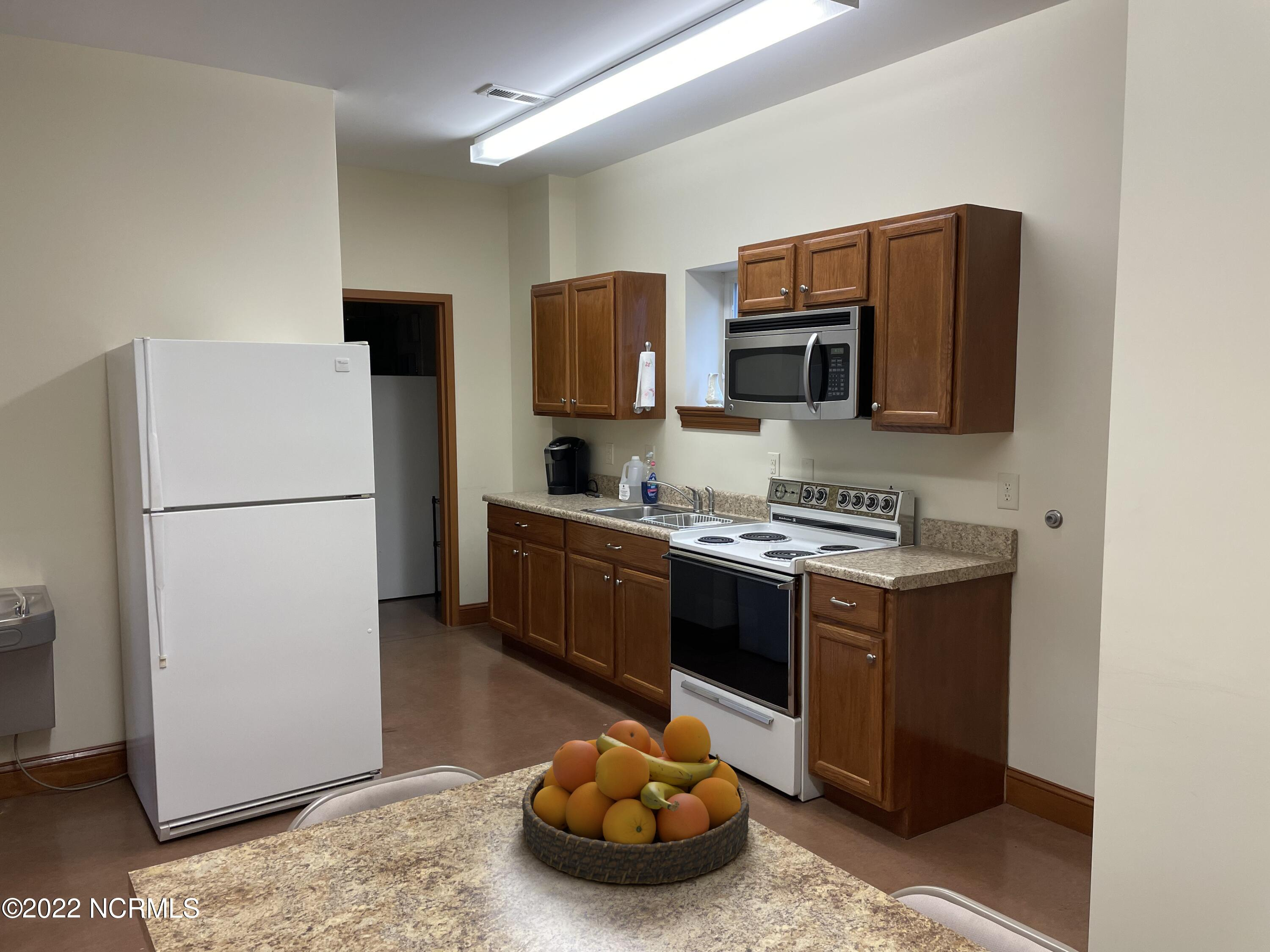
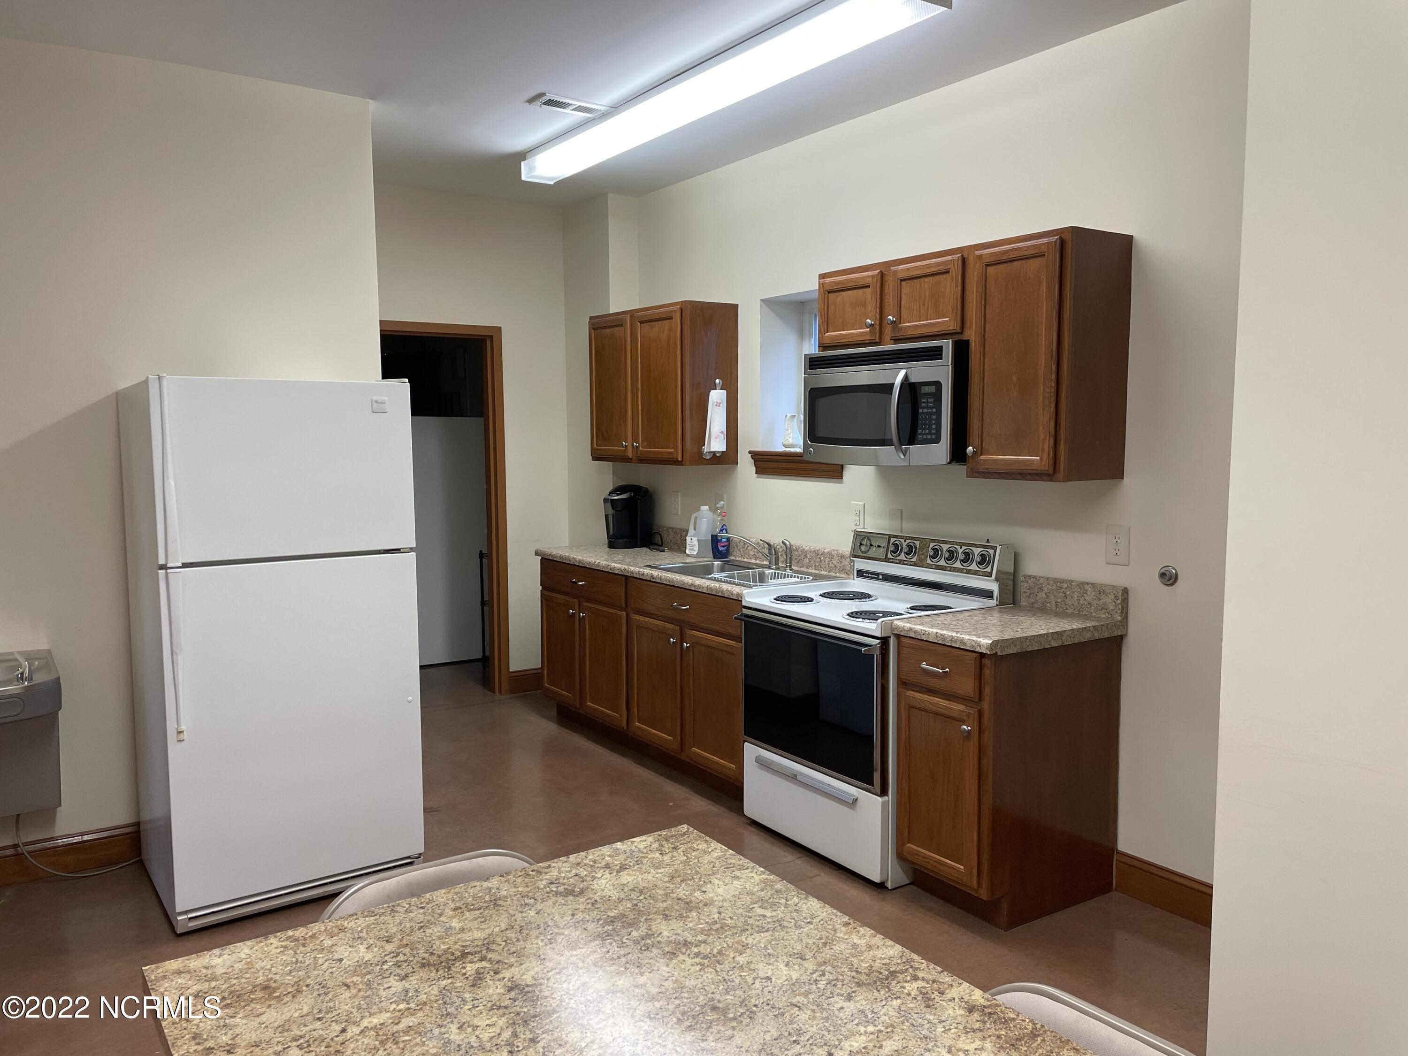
- fruit bowl (636, 778)
